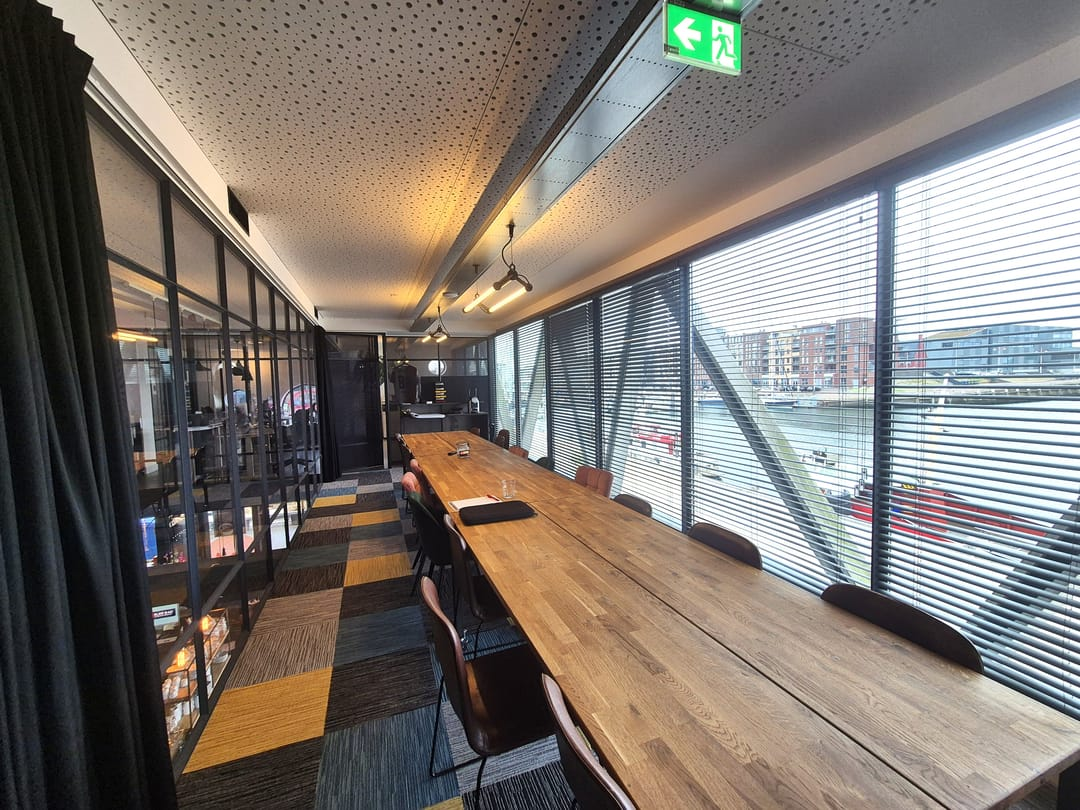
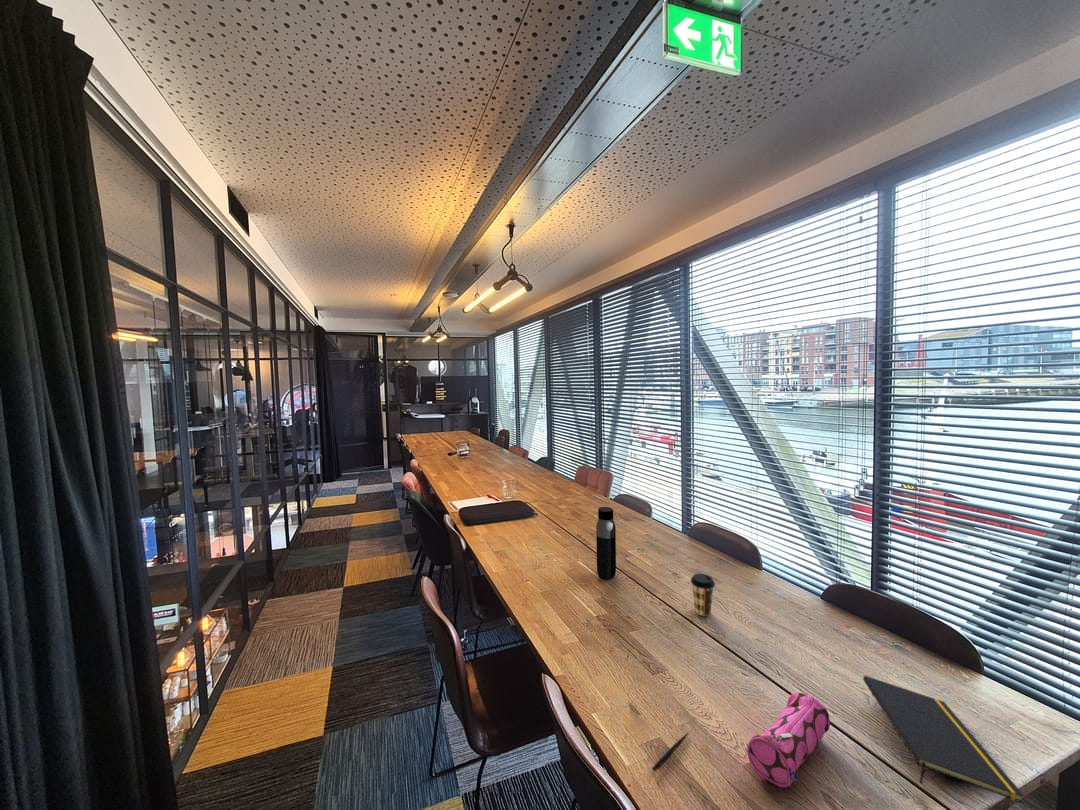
+ pencil case (791, 733)
+ coffee cup (702, 594)
+ notepad (932, 729)
+ water bottle (606, 542)
+ pen (672, 749)
